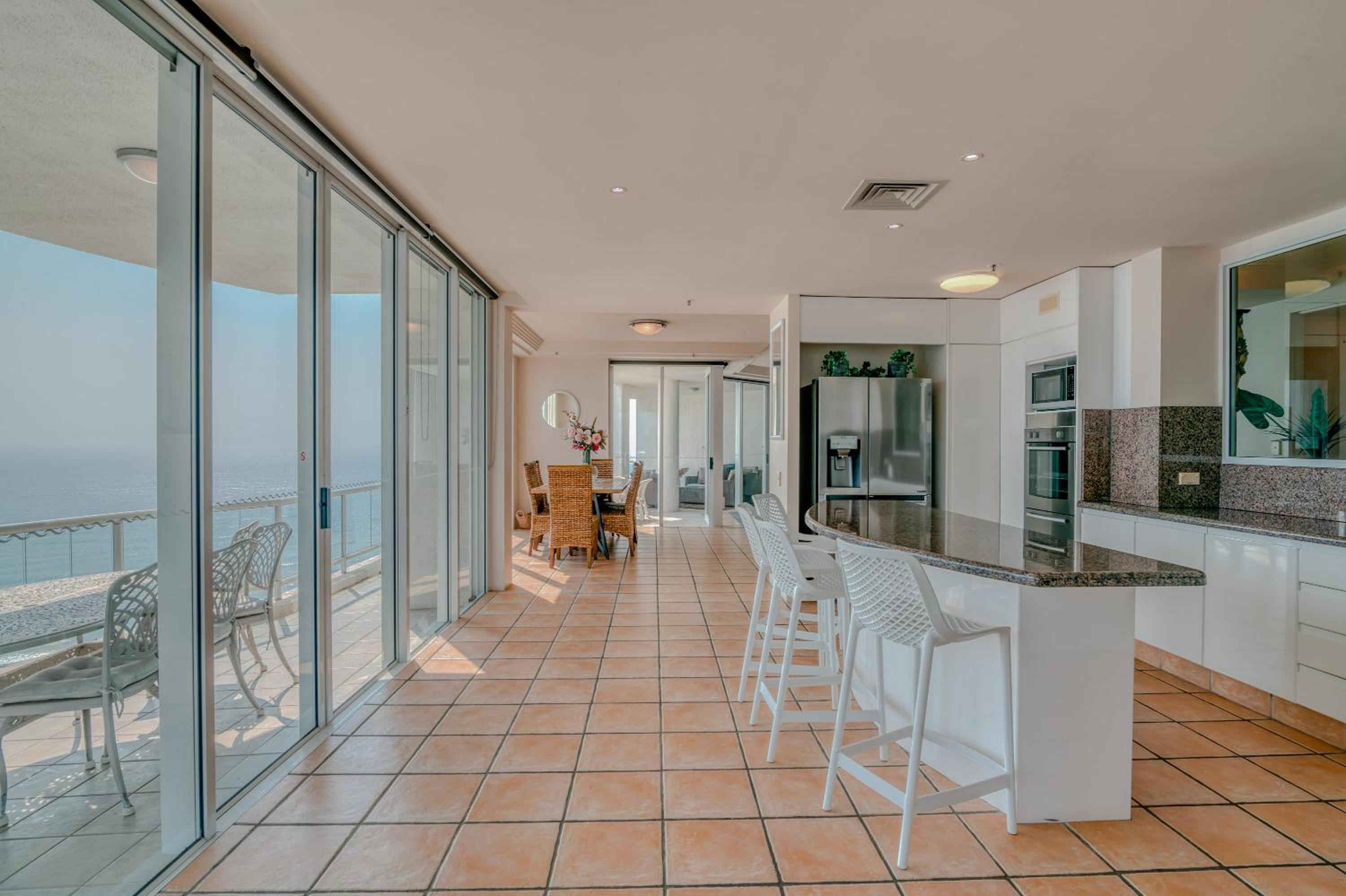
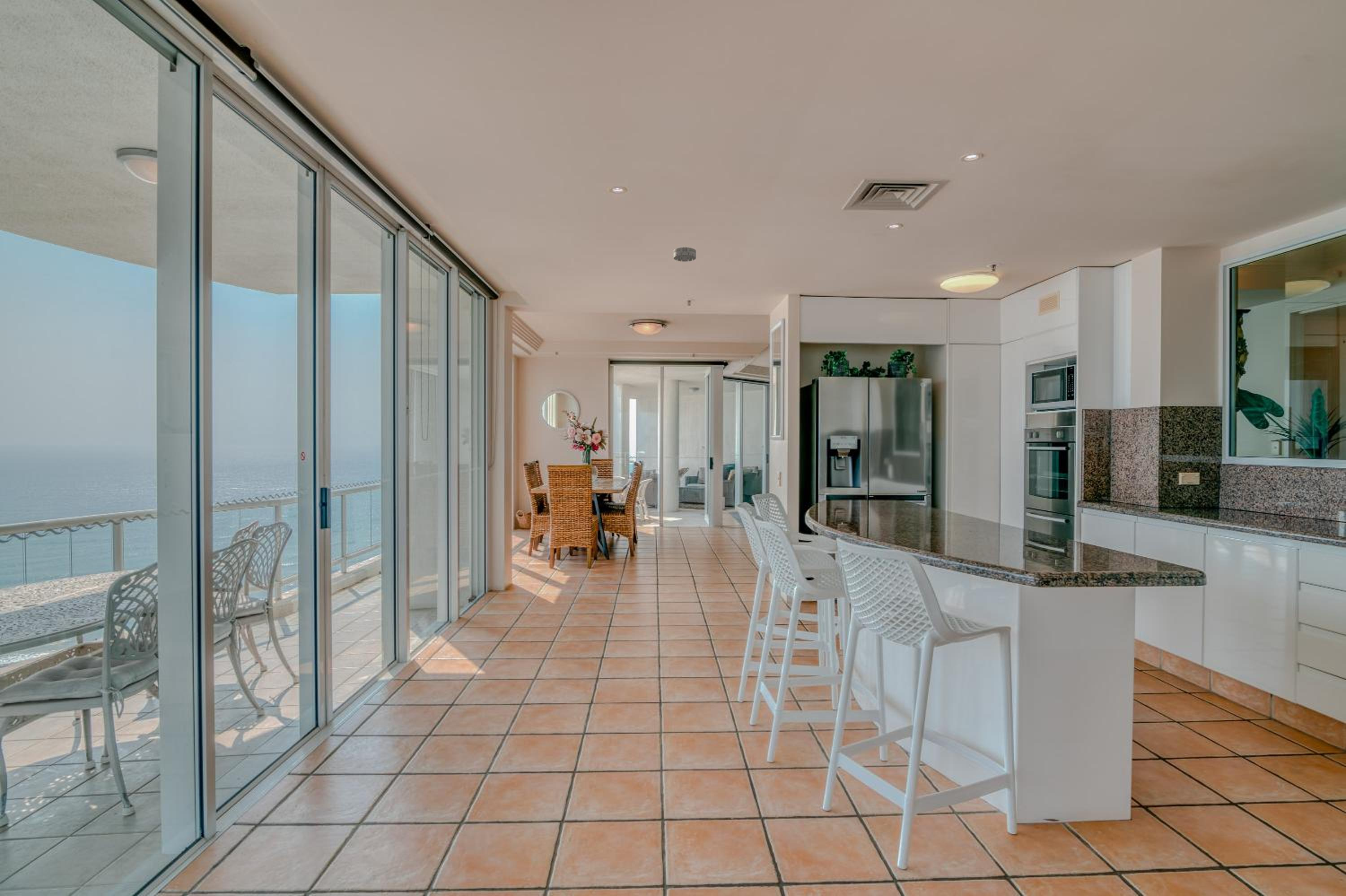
+ smoke detector (685, 254)
